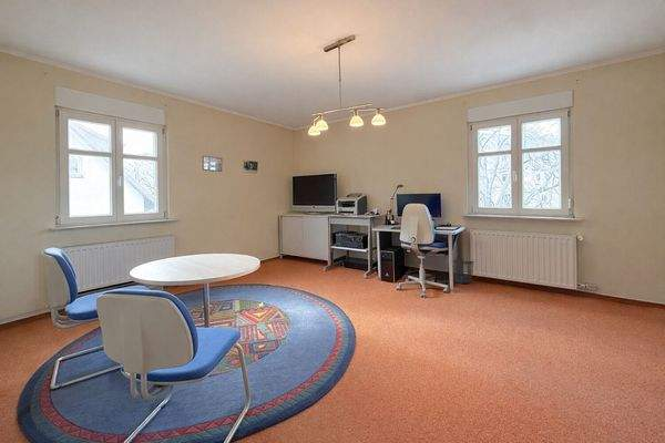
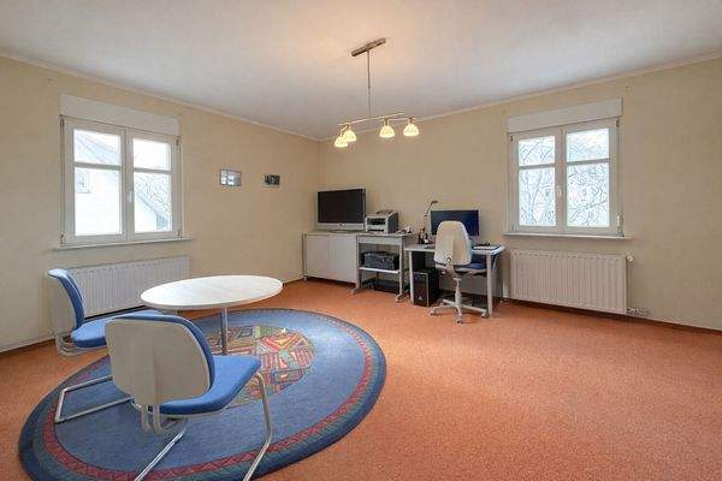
- wastebasket (462, 270)
